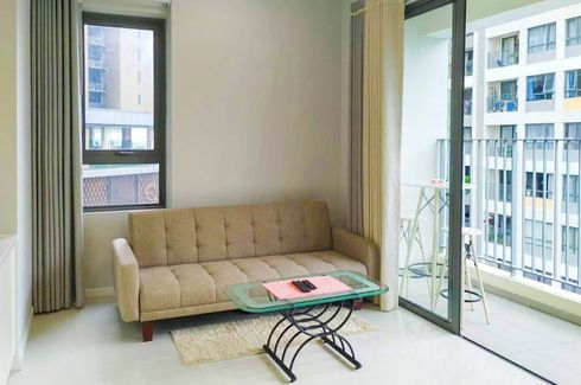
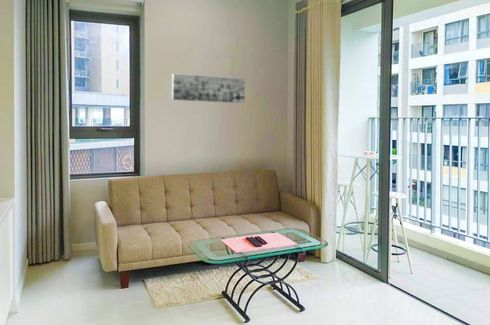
+ wall art (209, 88)
